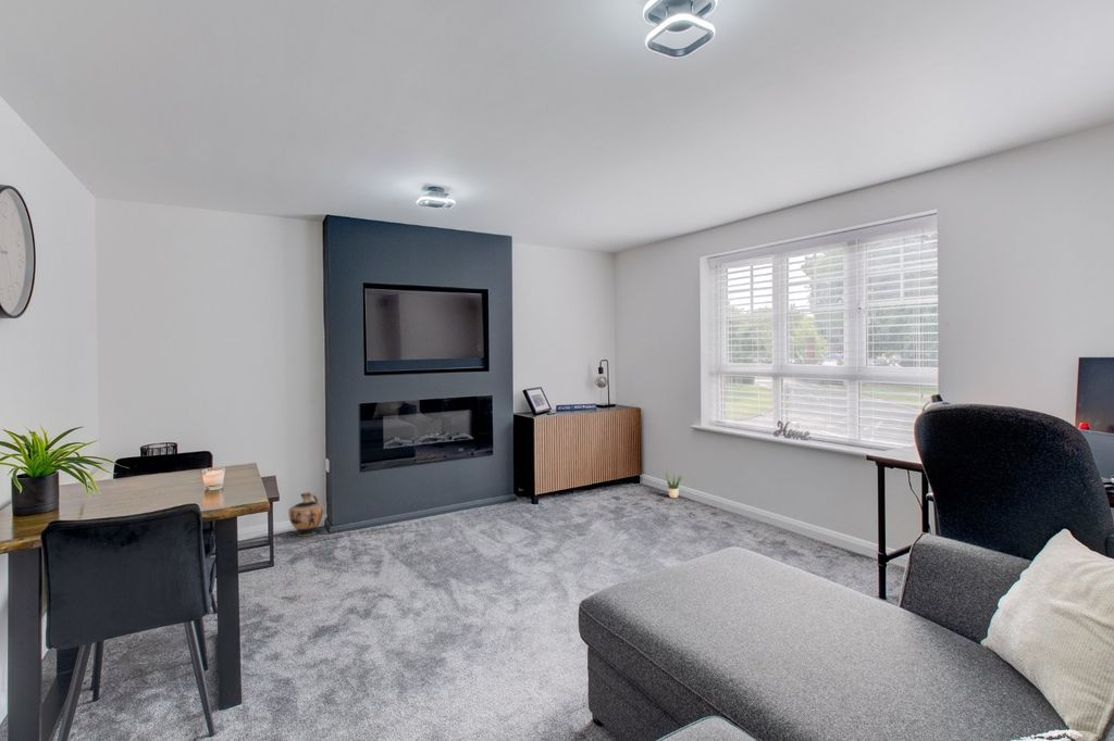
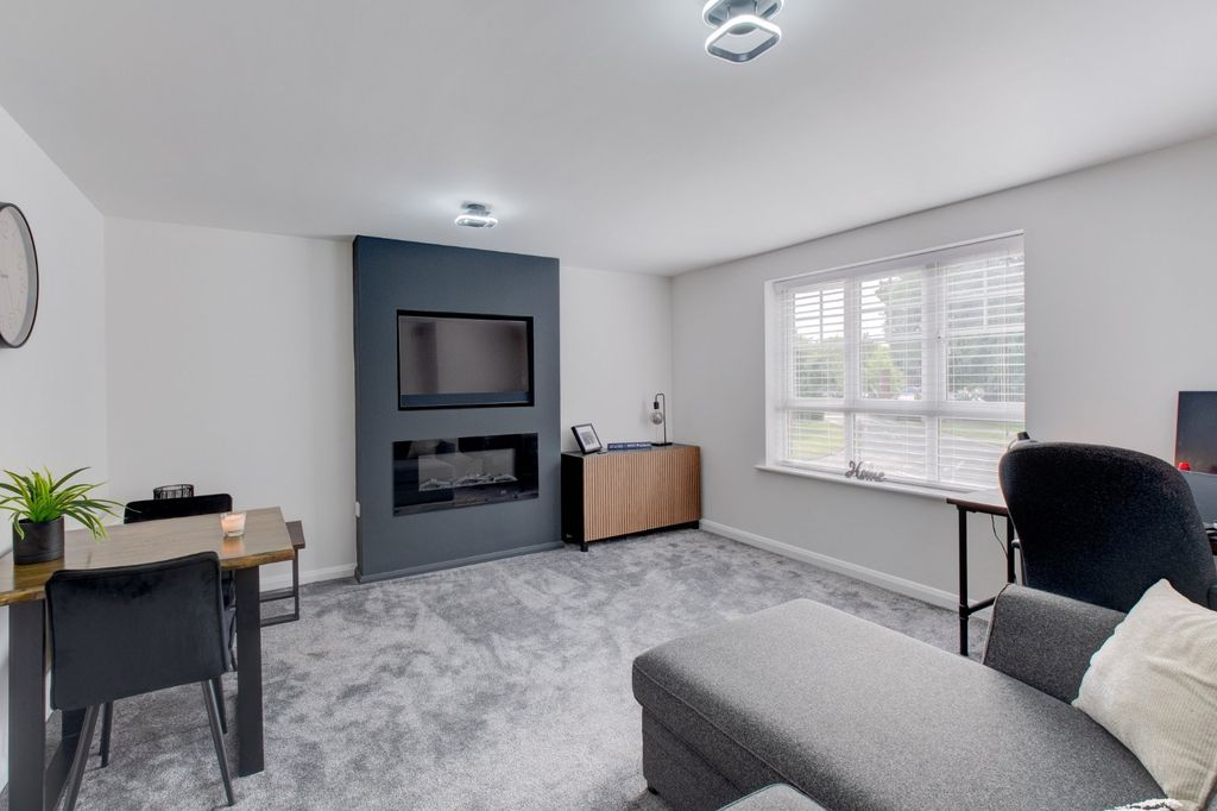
- ceramic jug (306, 513)
- potted plant (672, 482)
